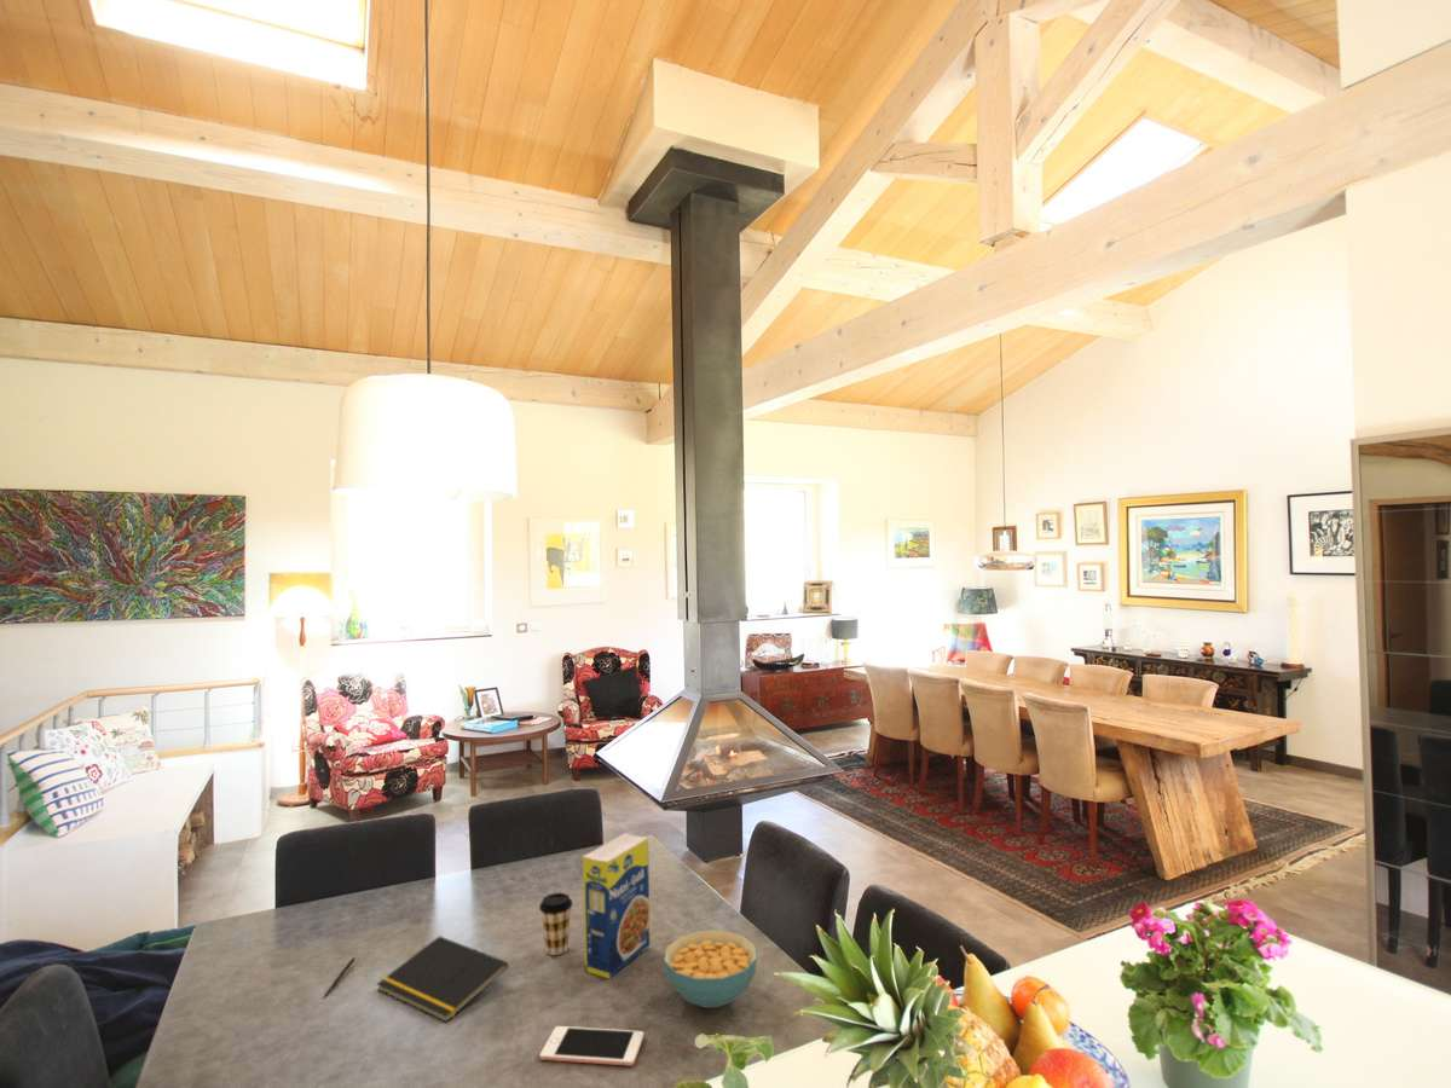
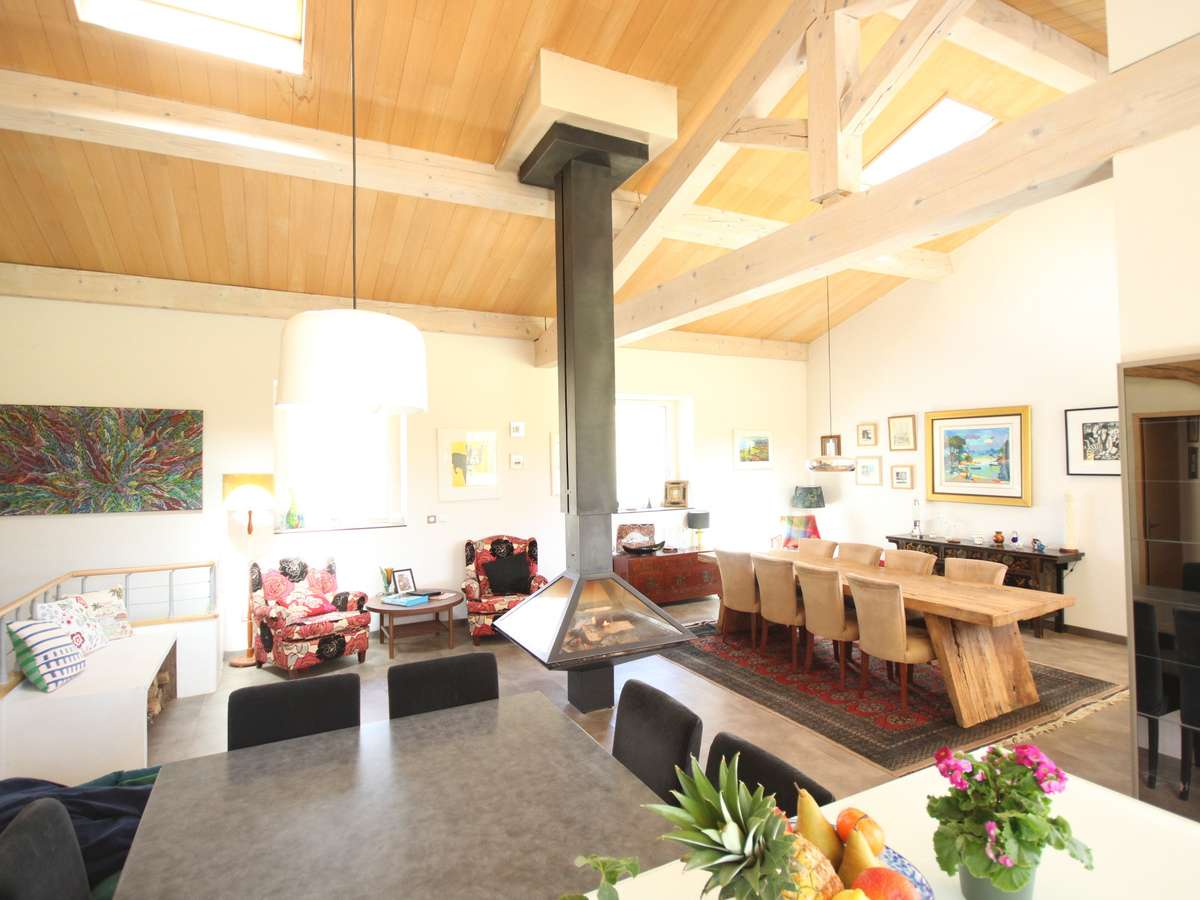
- notepad (443, 976)
- cell phone (592, 1044)
- coffee cup (556, 924)
- pen (339, 977)
- legume (617, 902)
- cereal bowl (711, 976)
